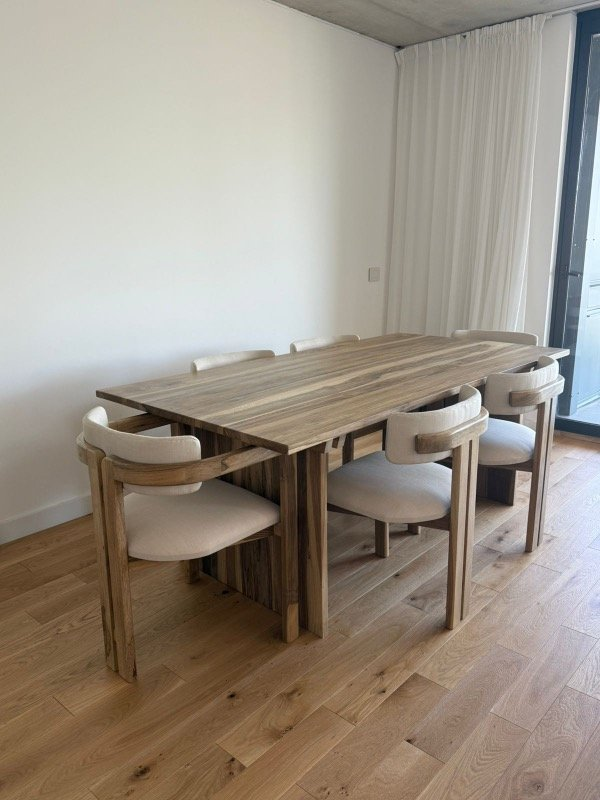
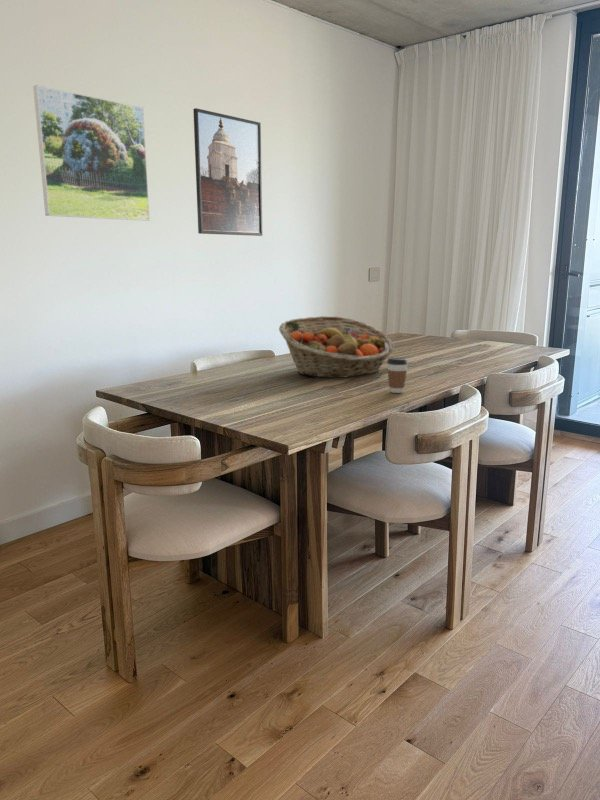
+ coffee cup (397, 375)
+ fruit basket (336, 345)
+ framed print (230, 176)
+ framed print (96, 159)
